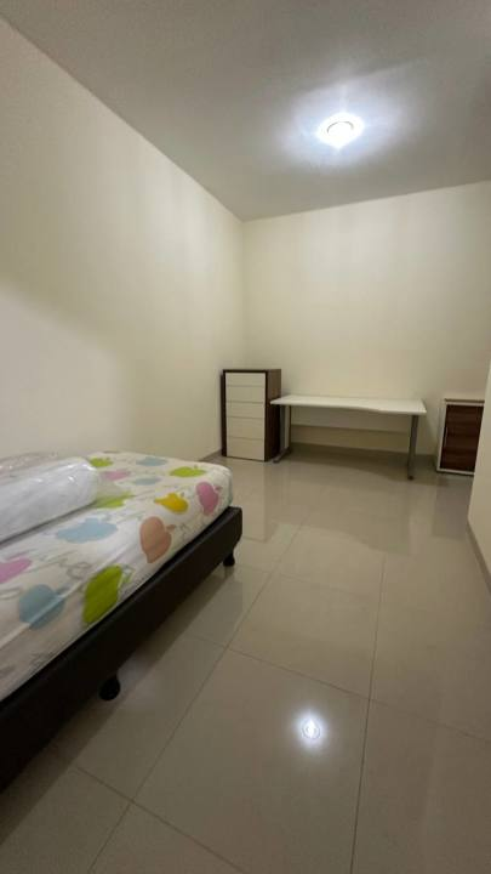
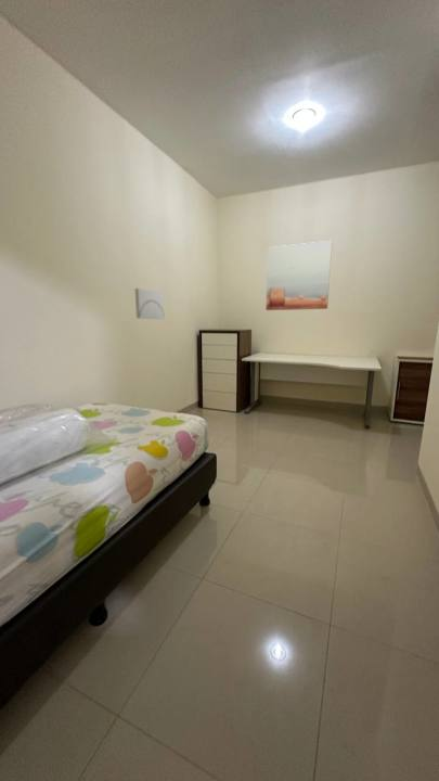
+ wall art (297, 278)
+ wall art (151, 305)
